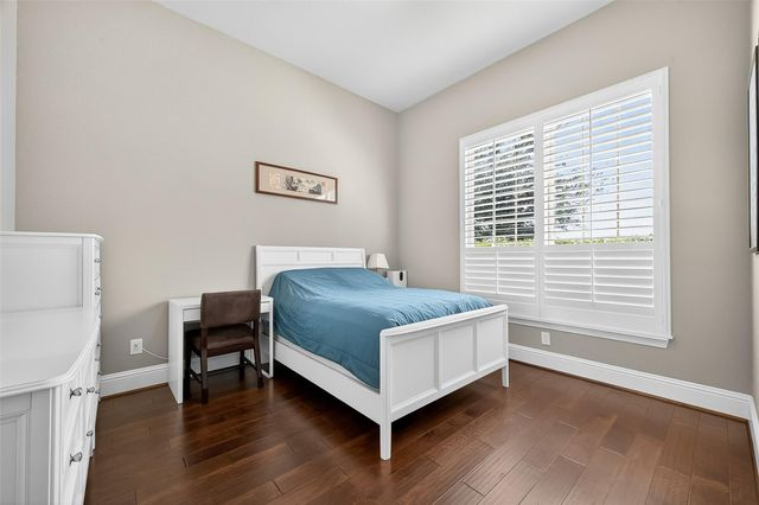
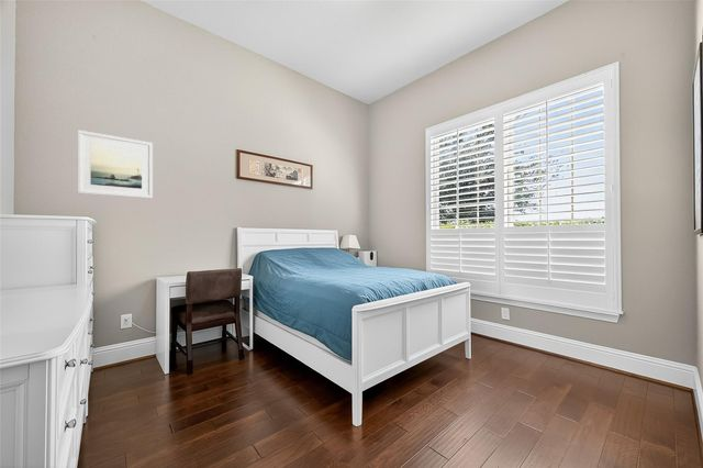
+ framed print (116, 166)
